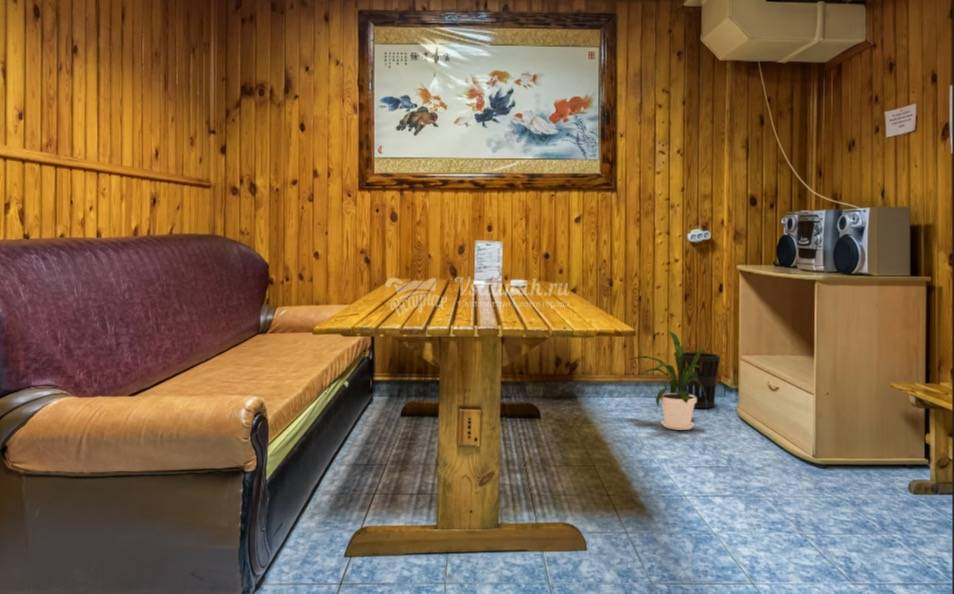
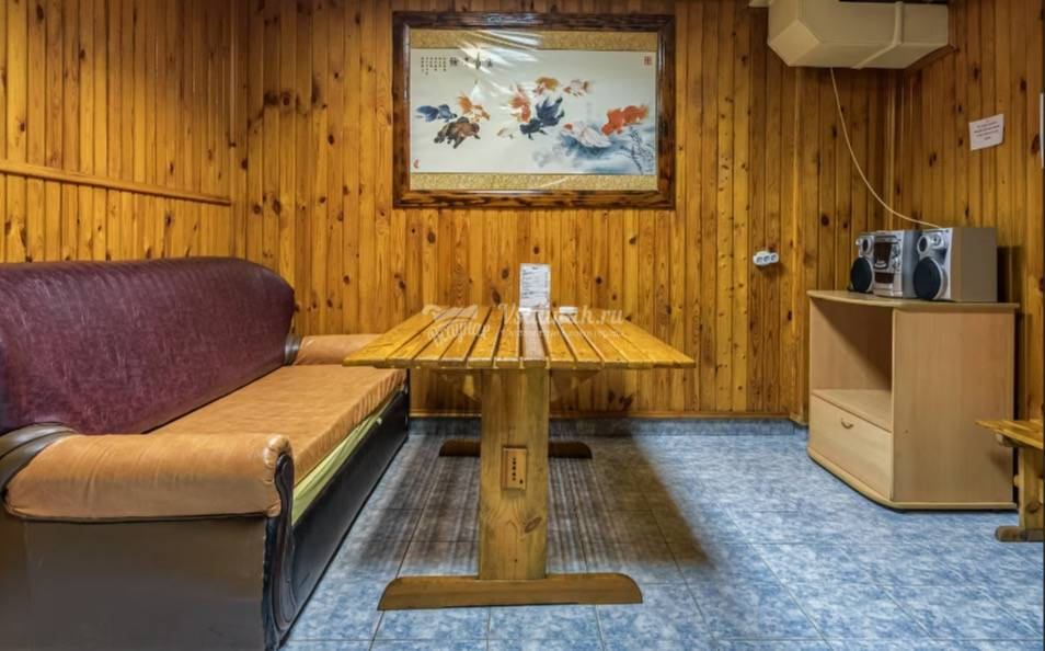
- wastebasket (698, 379)
- house plant (675, 379)
